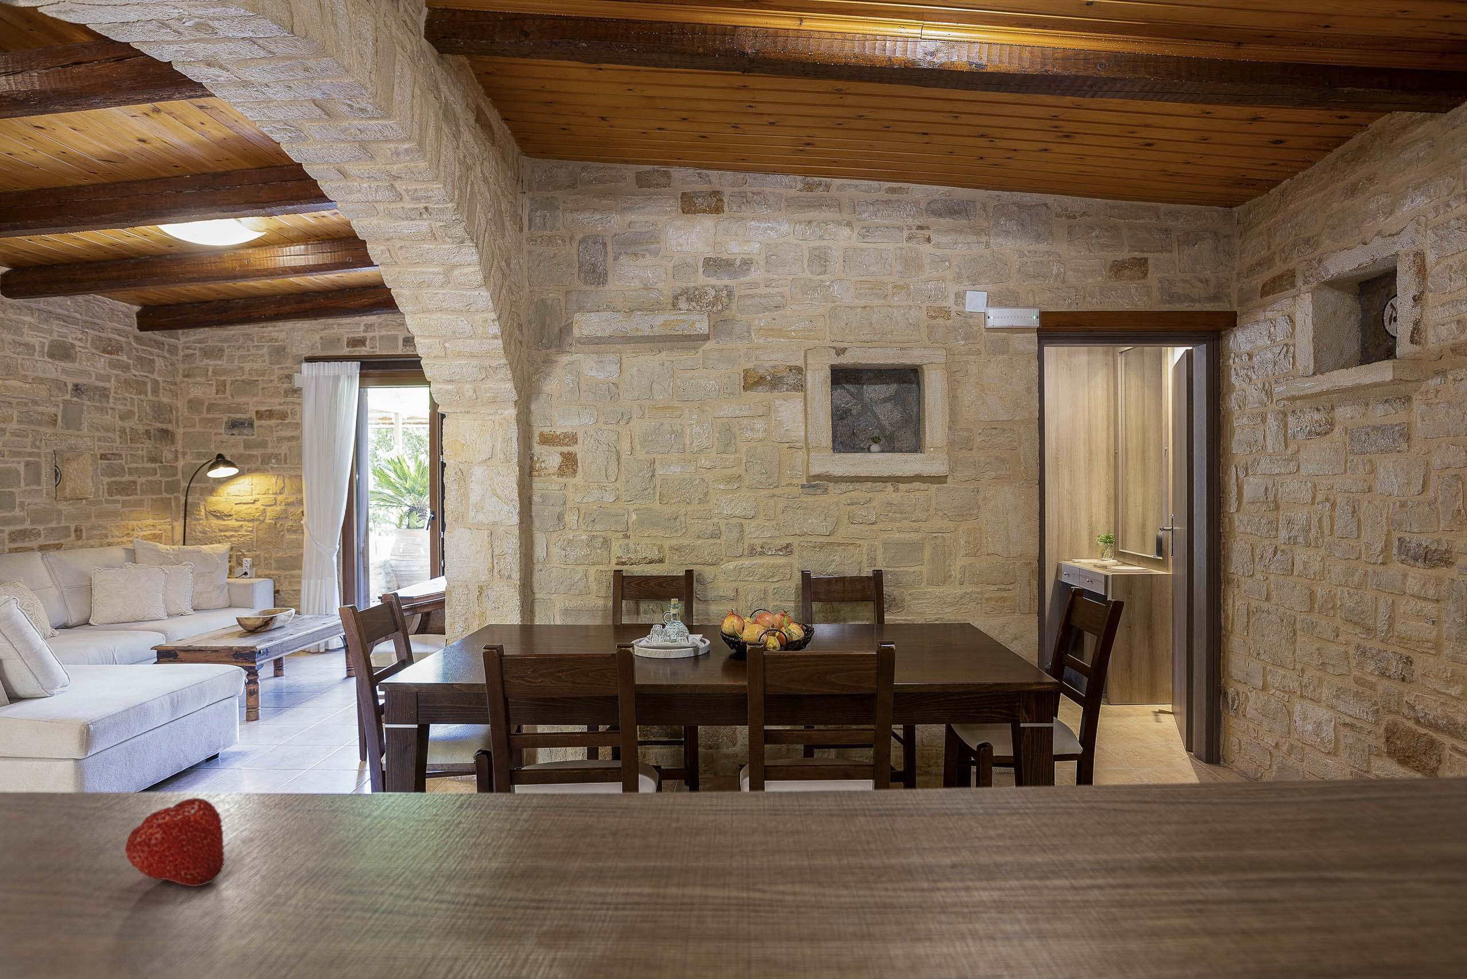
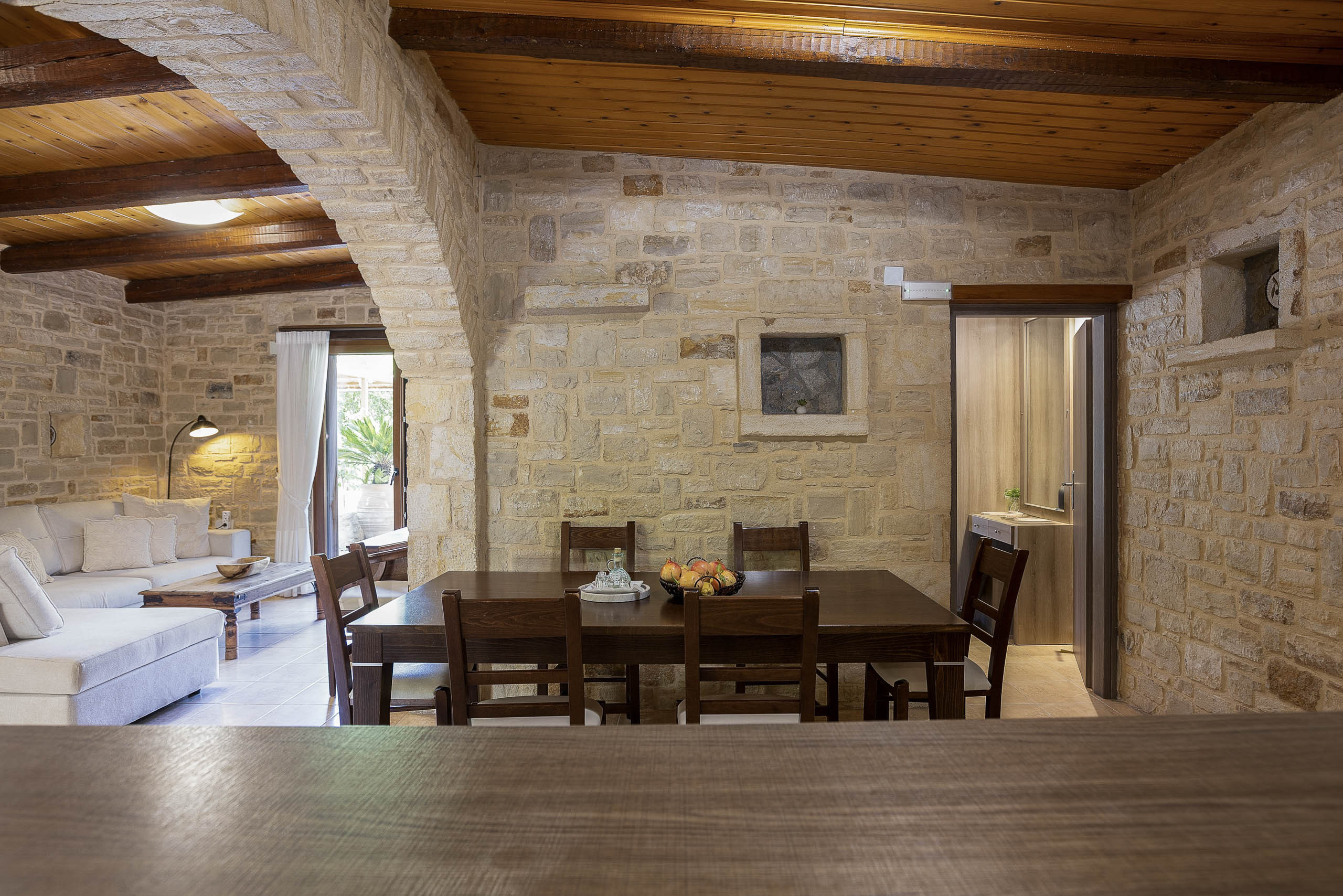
- fruit (178, 840)
